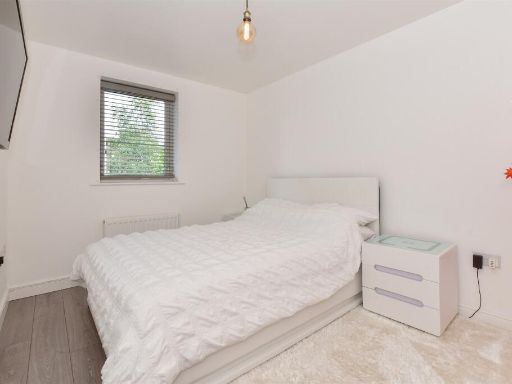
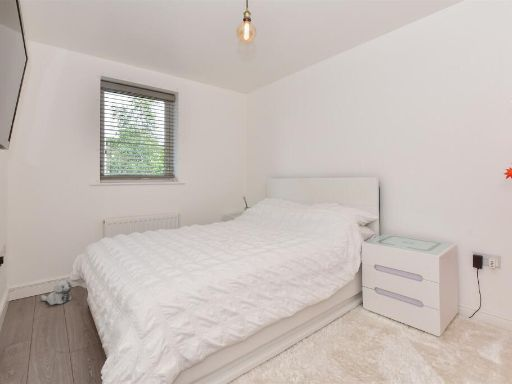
+ plush toy (57, 290)
